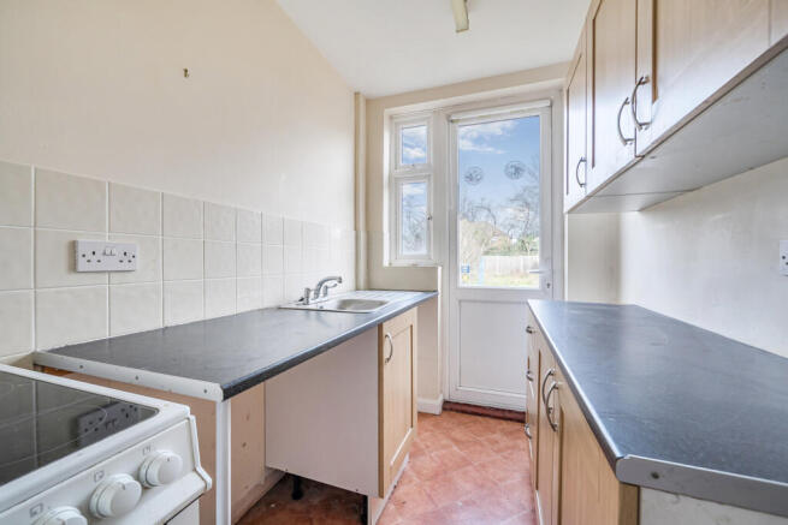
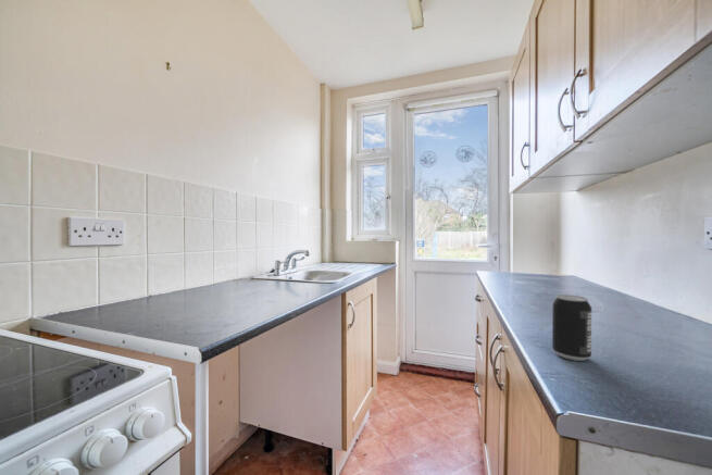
+ beverage can (571, 326)
